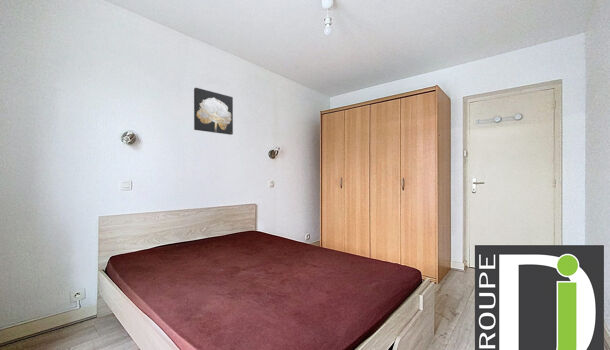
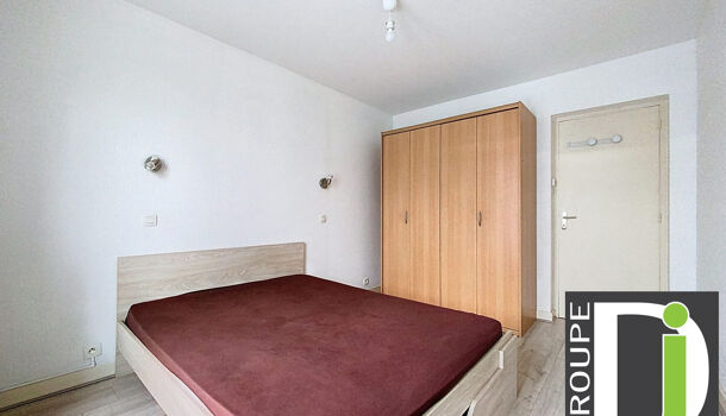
- wall art (214, 112)
